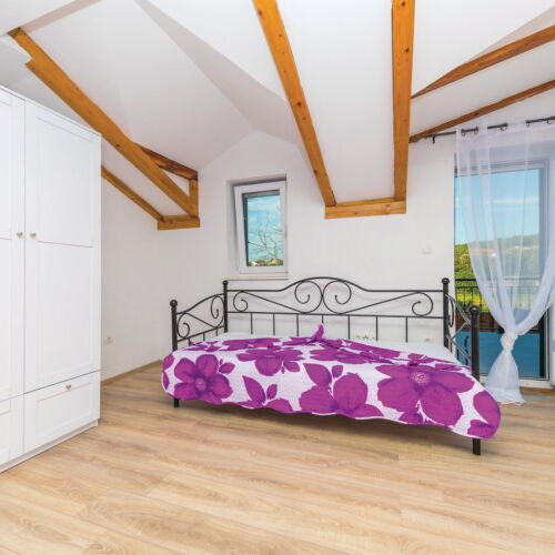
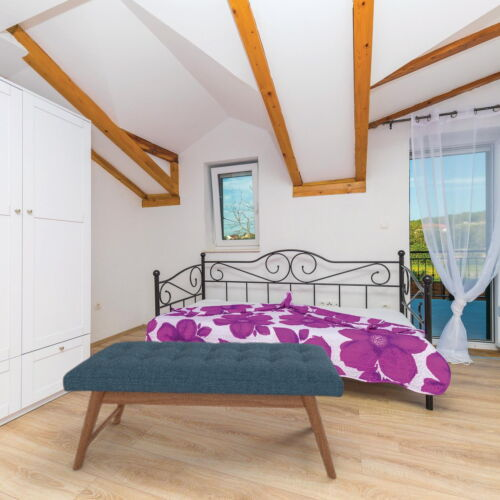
+ bench (209, 398)
